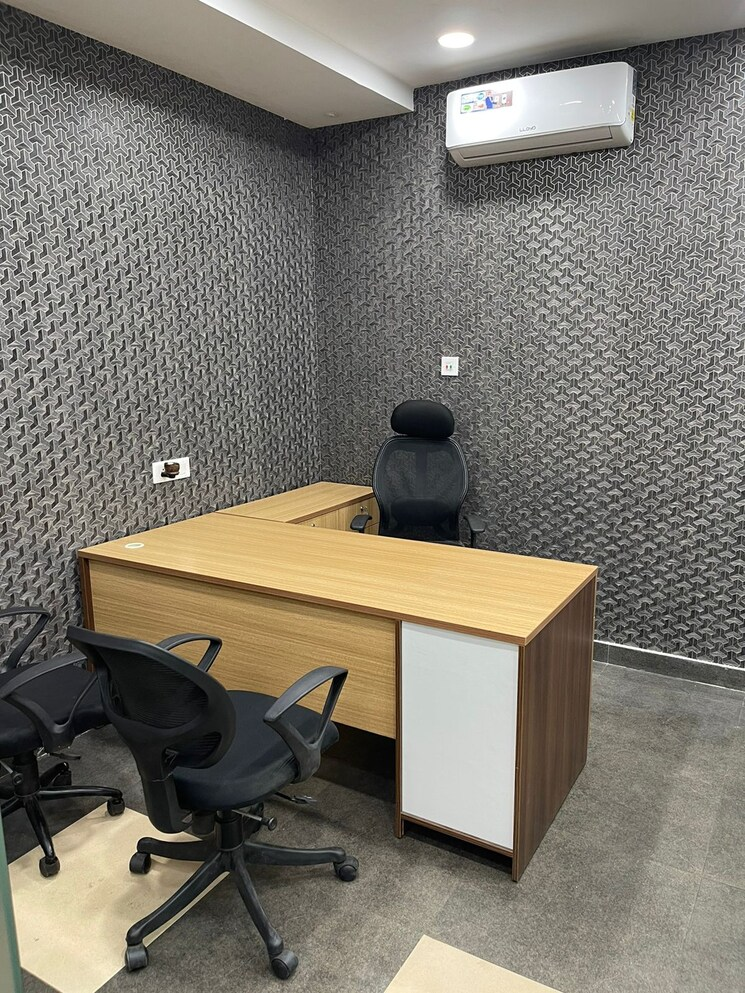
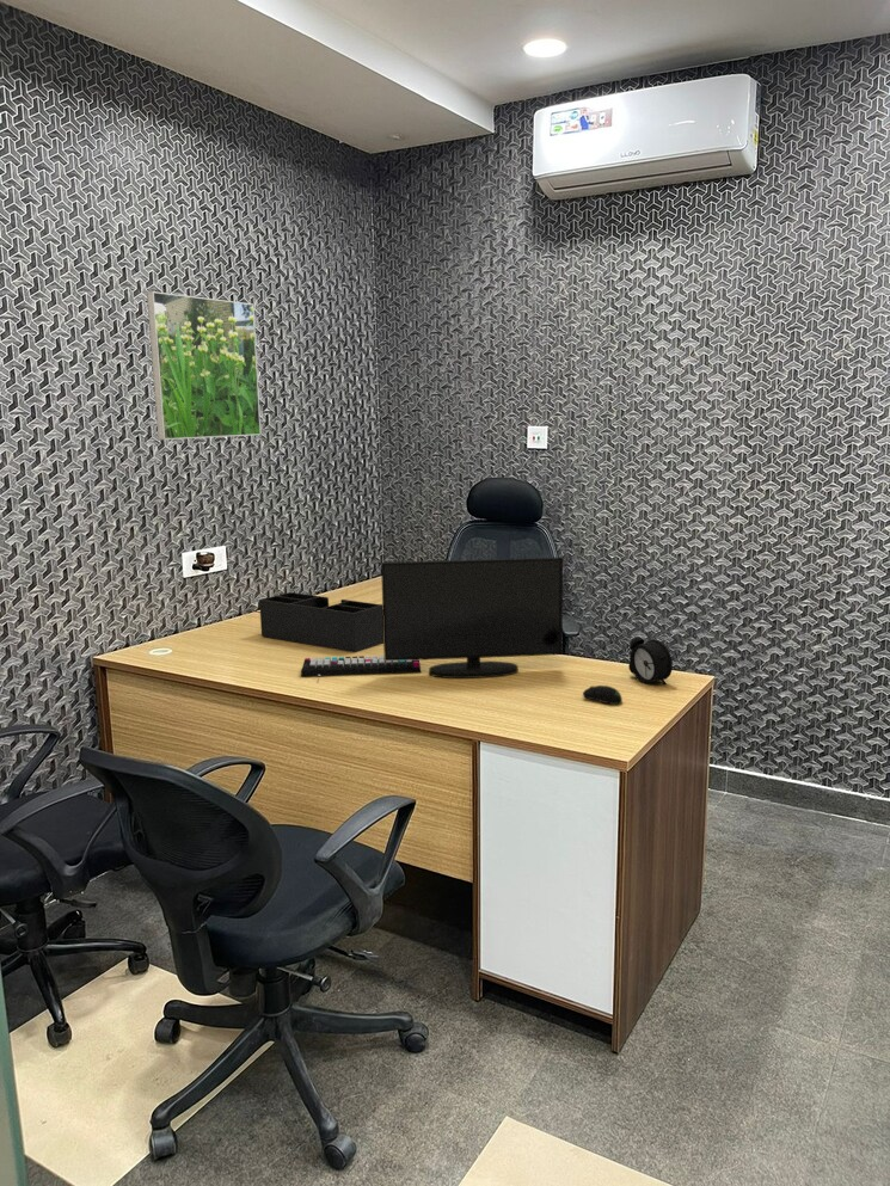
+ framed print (208, 368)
+ keyboard (361, 668)
+ alarm clock (647, 660)
+ desk organizer (320, 620)
+ monitor (472, 616)
+ computer mouse (602, 693)
